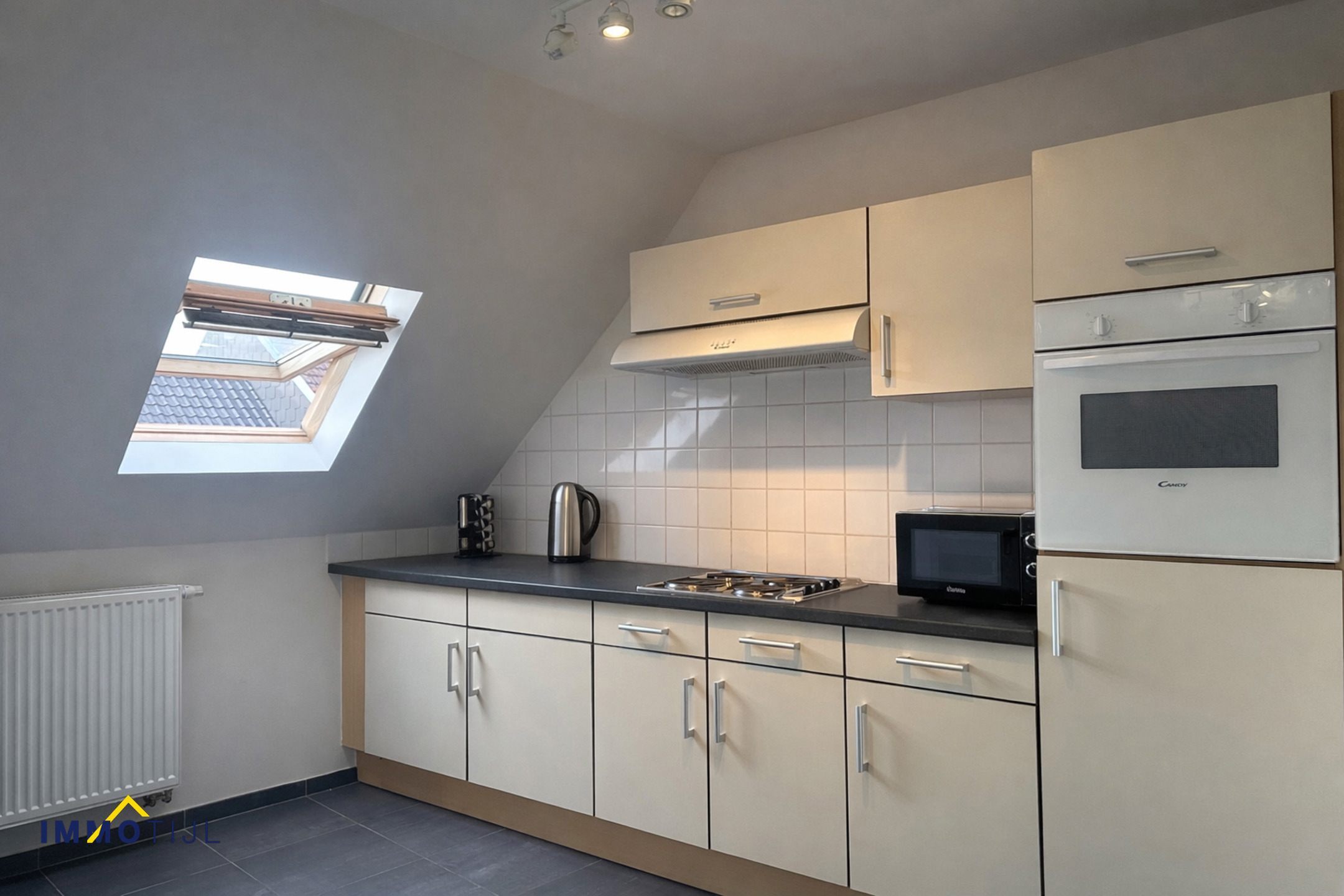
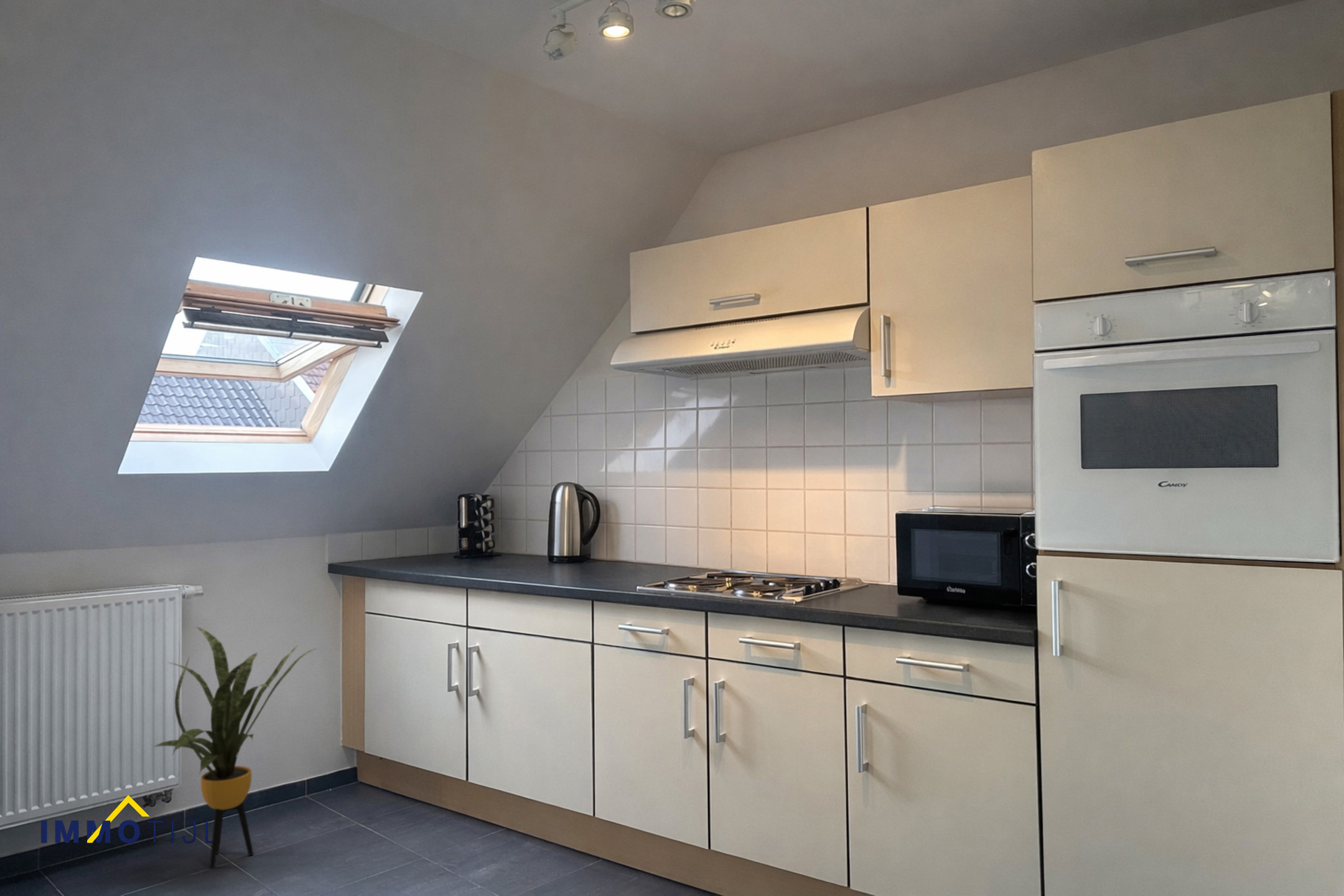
+ house plant (233, 744)
